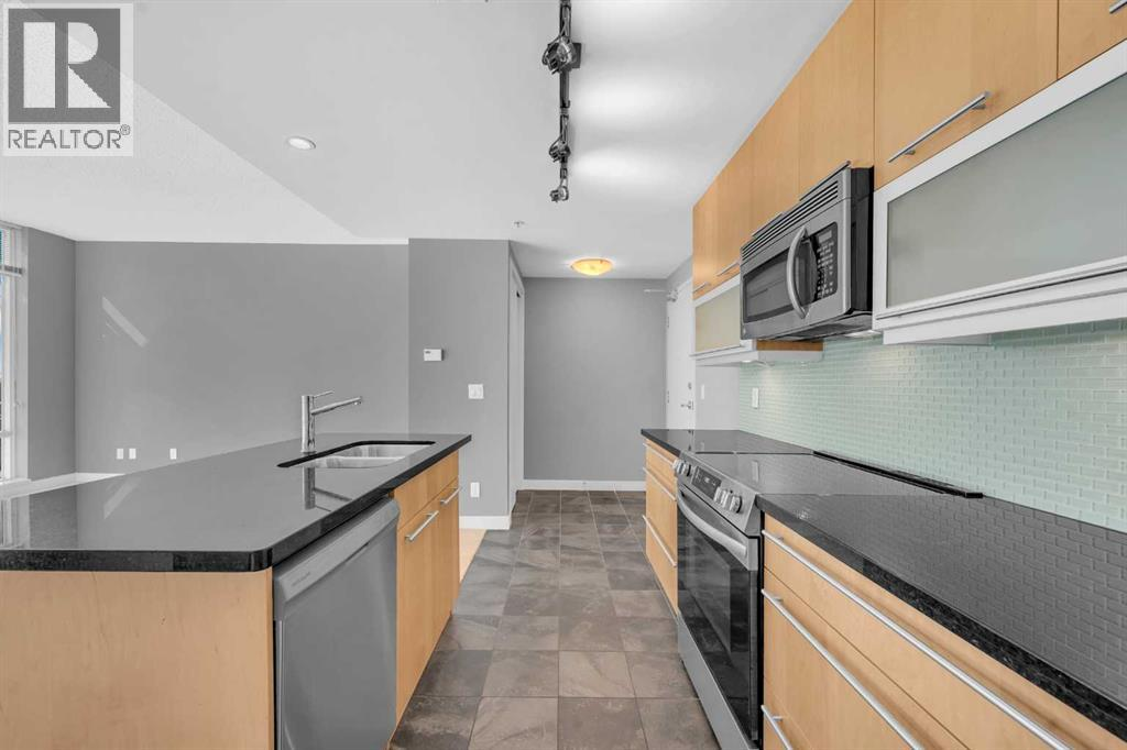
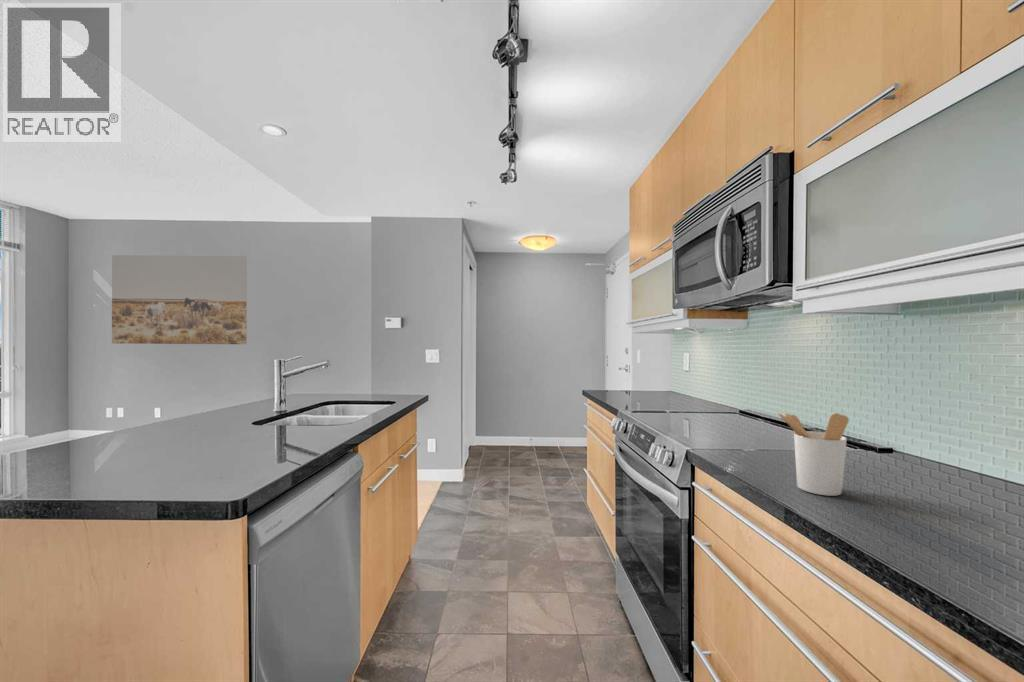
+ utensil holder (808, 449)
+ wall art (179, 299)
